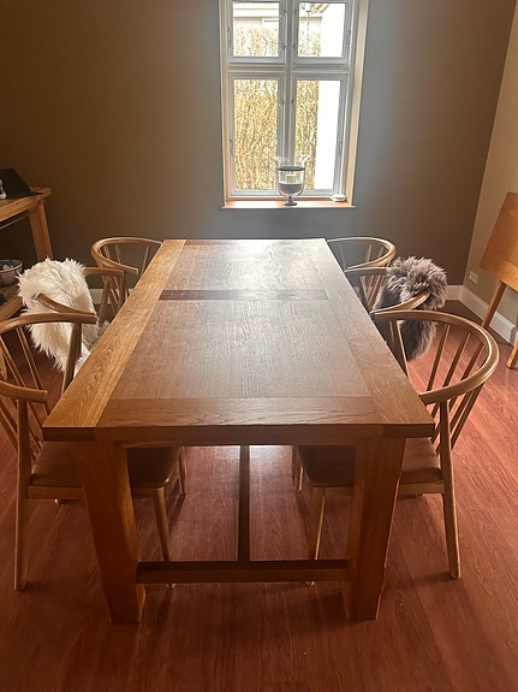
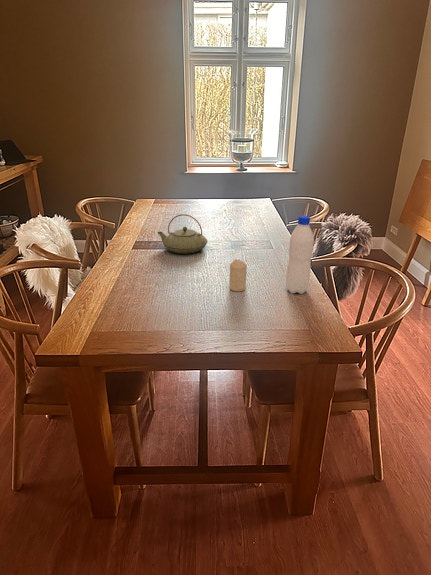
+ water bottle (300, 255)
+ candle (238, 274)
+ teapot (182, 231)
